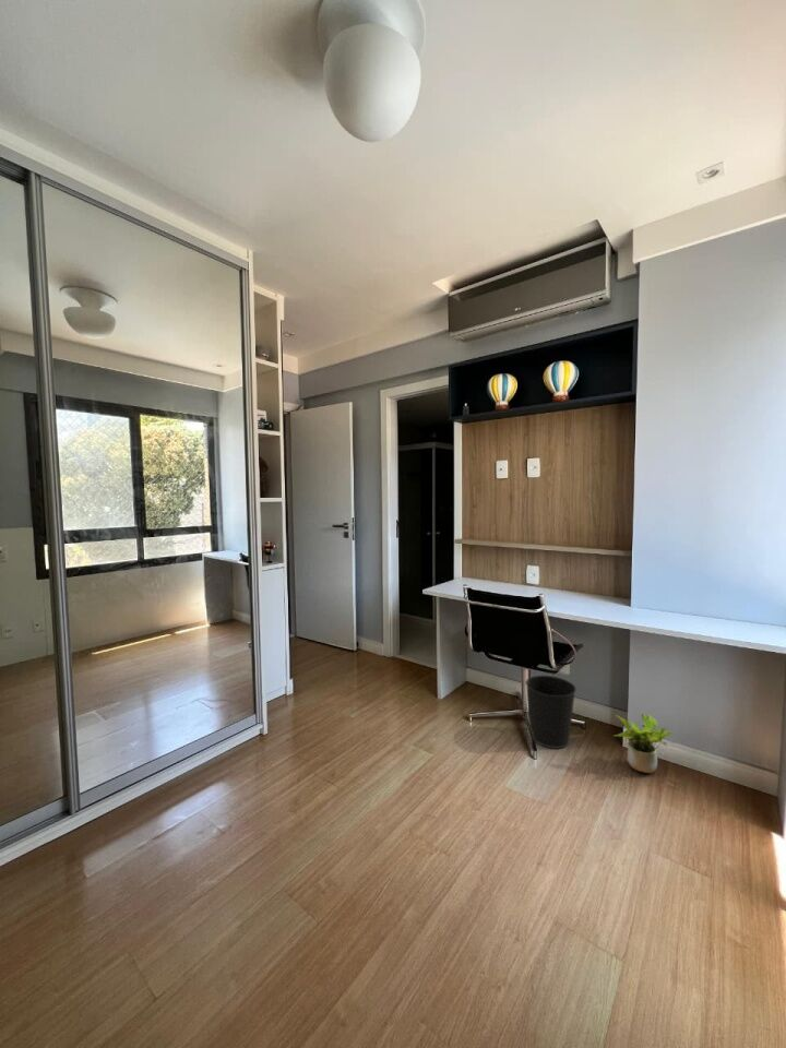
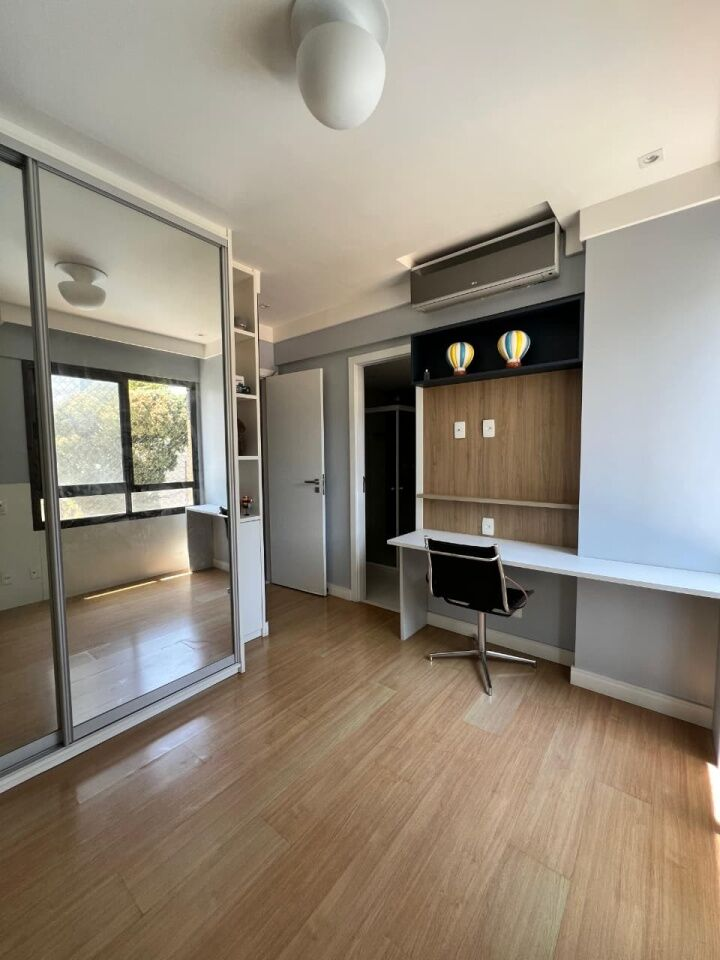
- potted plant (642, 741)
- wastebasket (549, 711)
